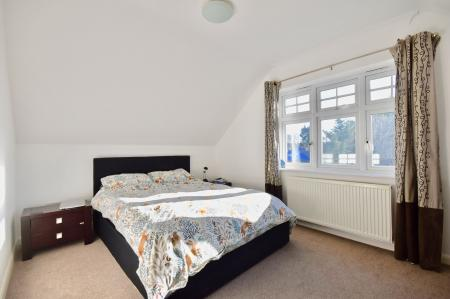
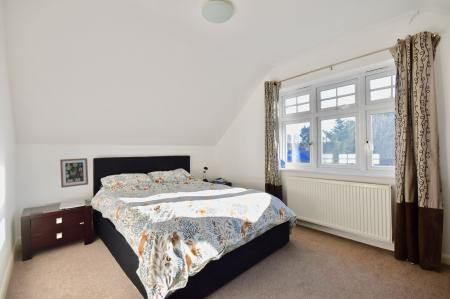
+ wall art (74, 172)
